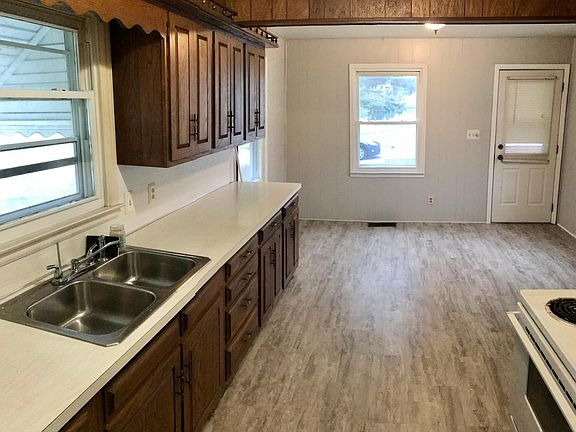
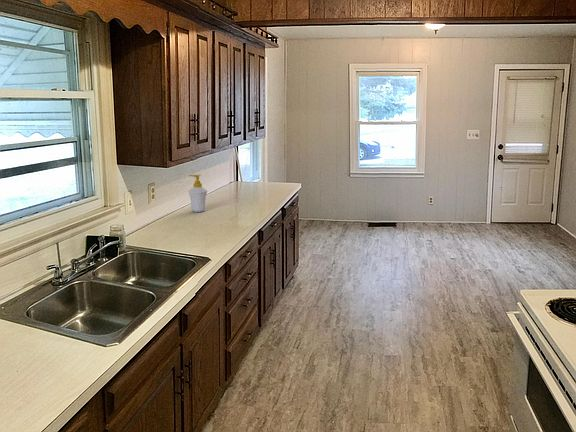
+ soap bottle (197, 192)
